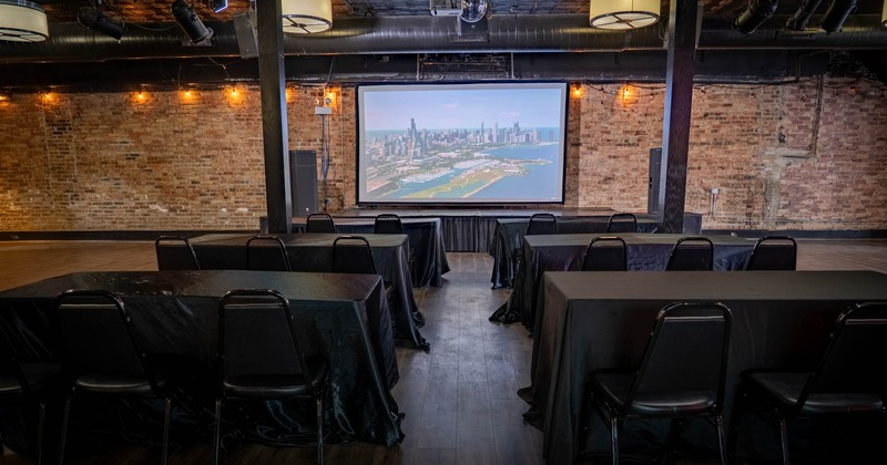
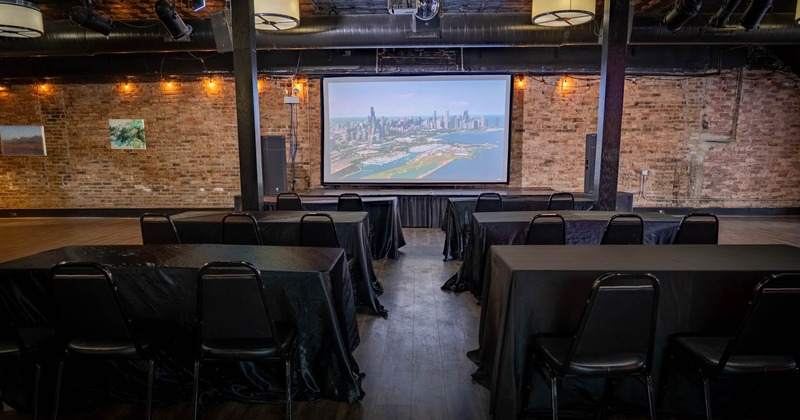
+ wall art (127, 134)
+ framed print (23, 140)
